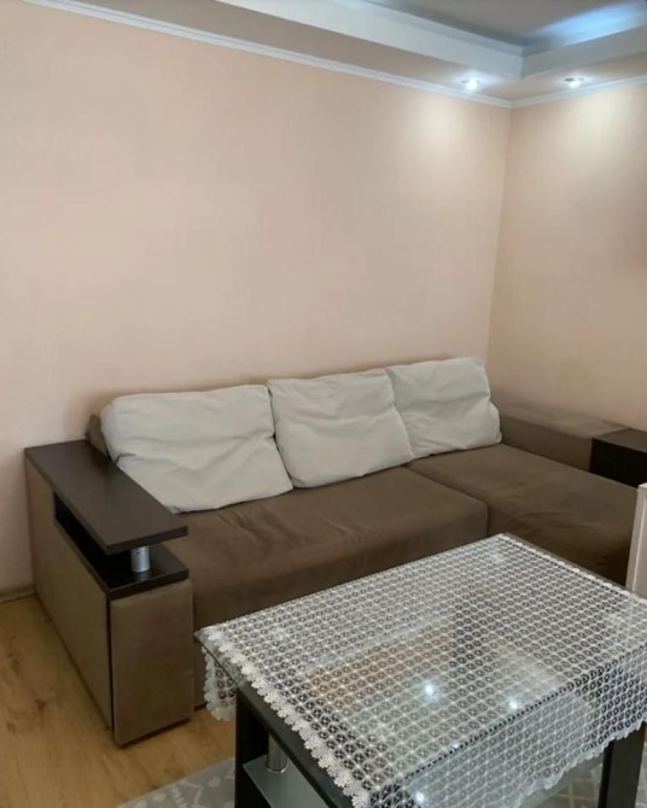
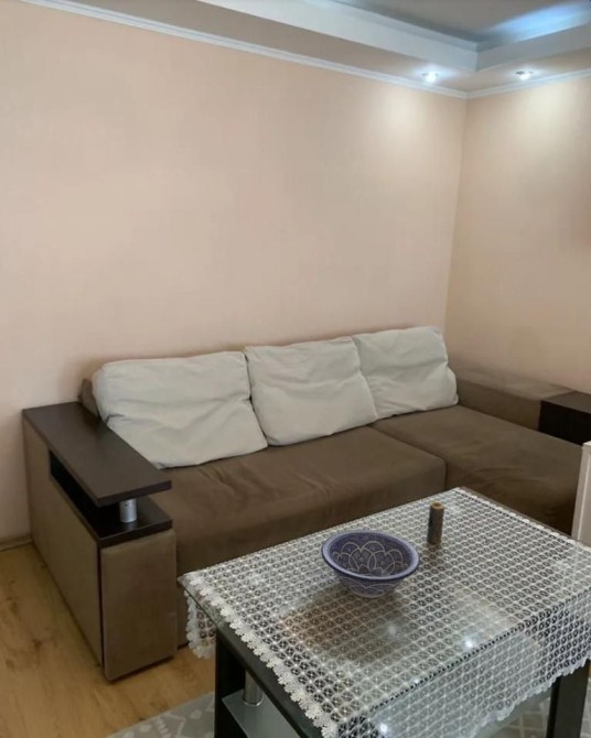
+ decorative bowl (368, 569)
+ candle (436, 522)
